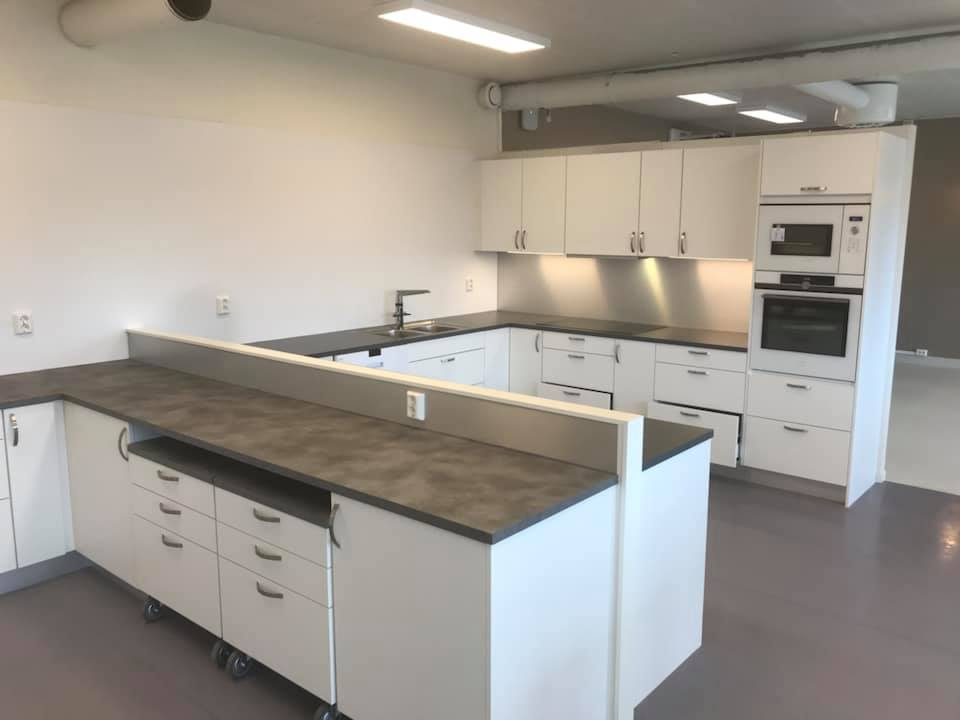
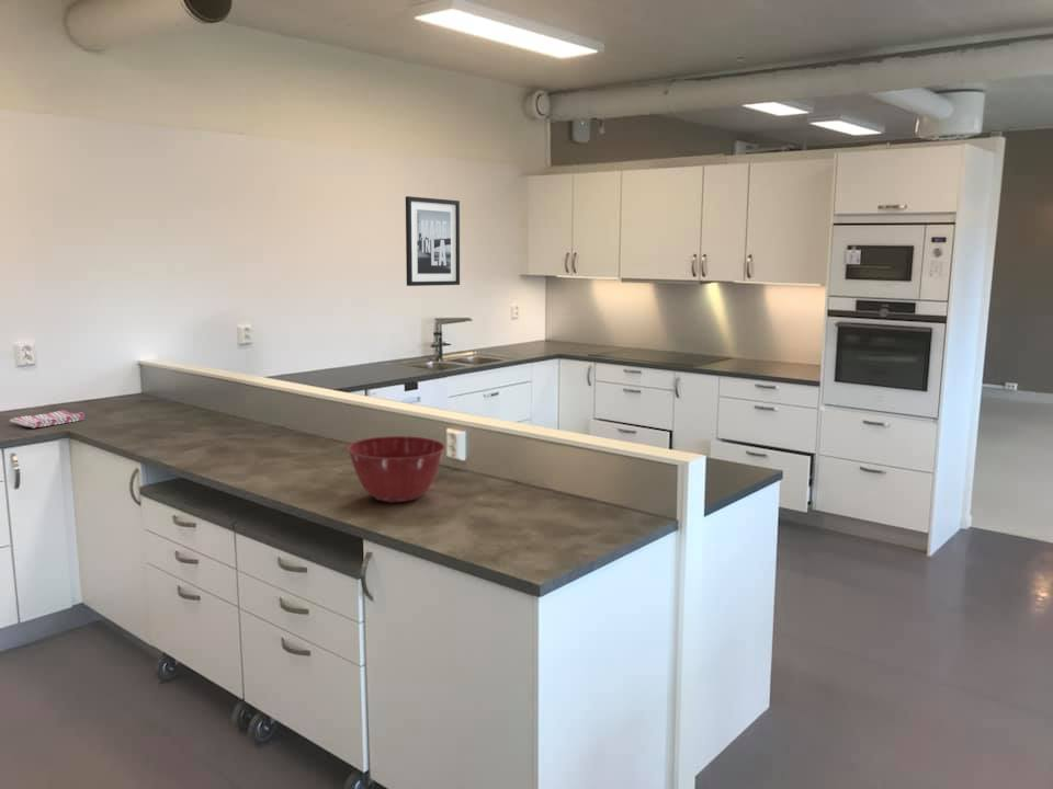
+ dish towel (47, 418)
+ mixing bowl (397, 470)
+ wall art (433, 242)
